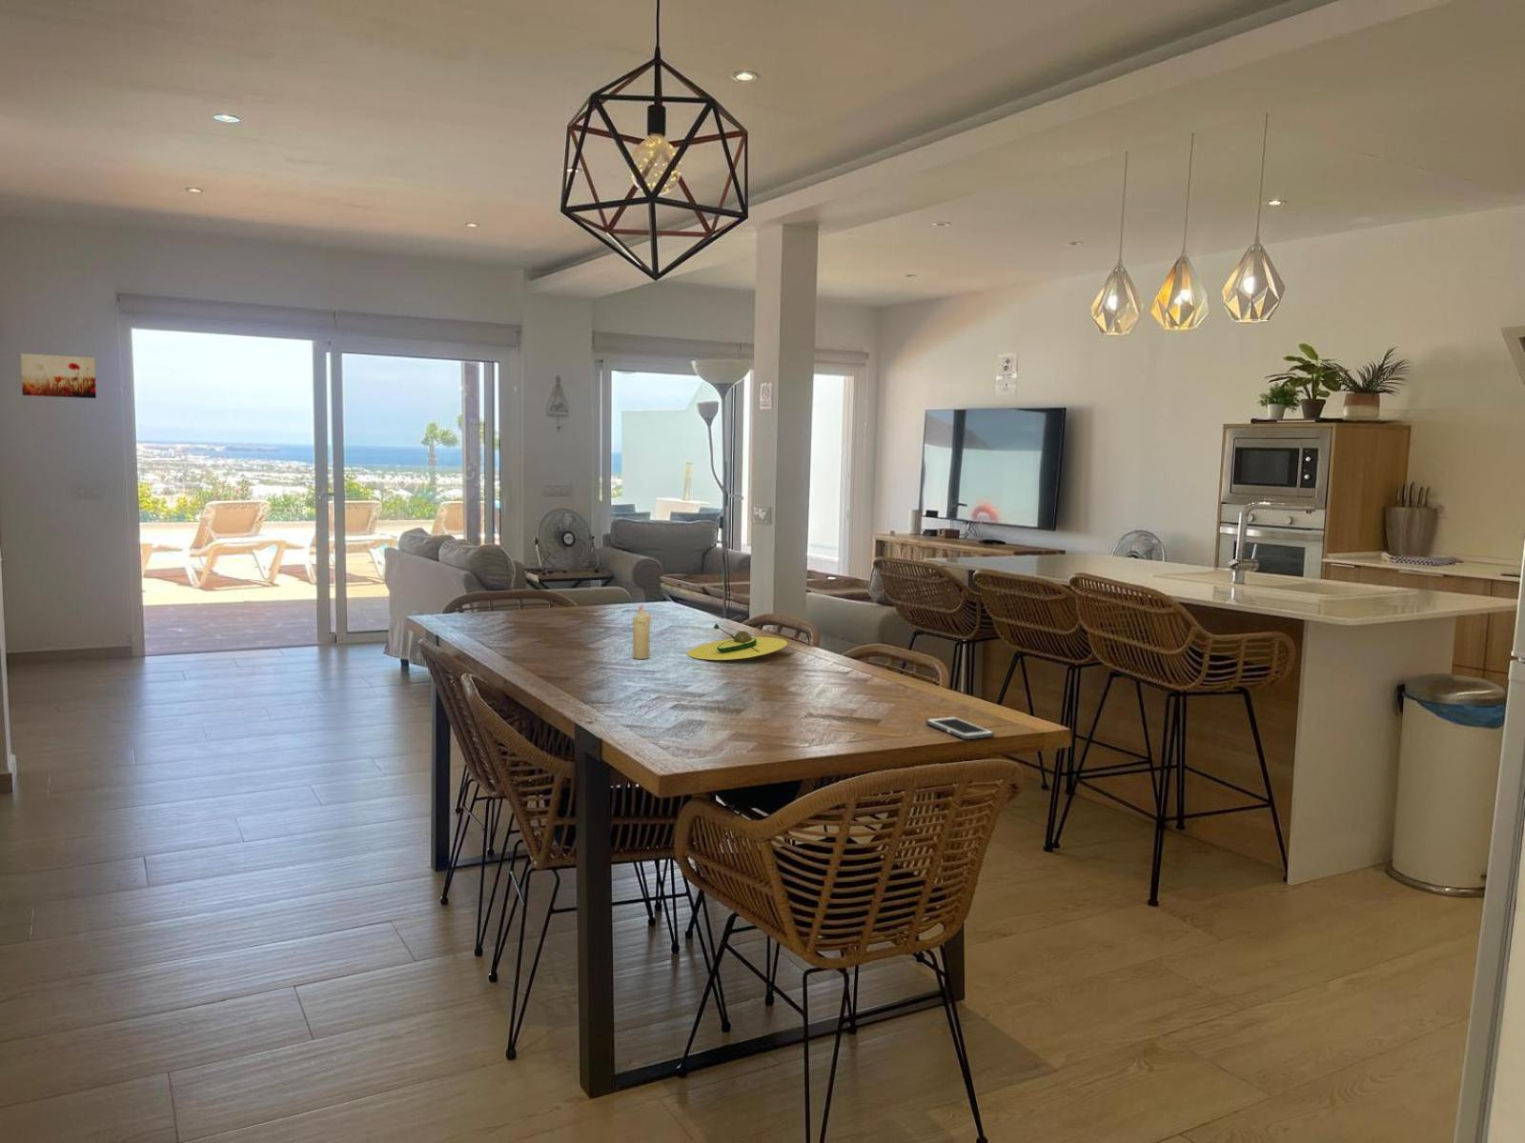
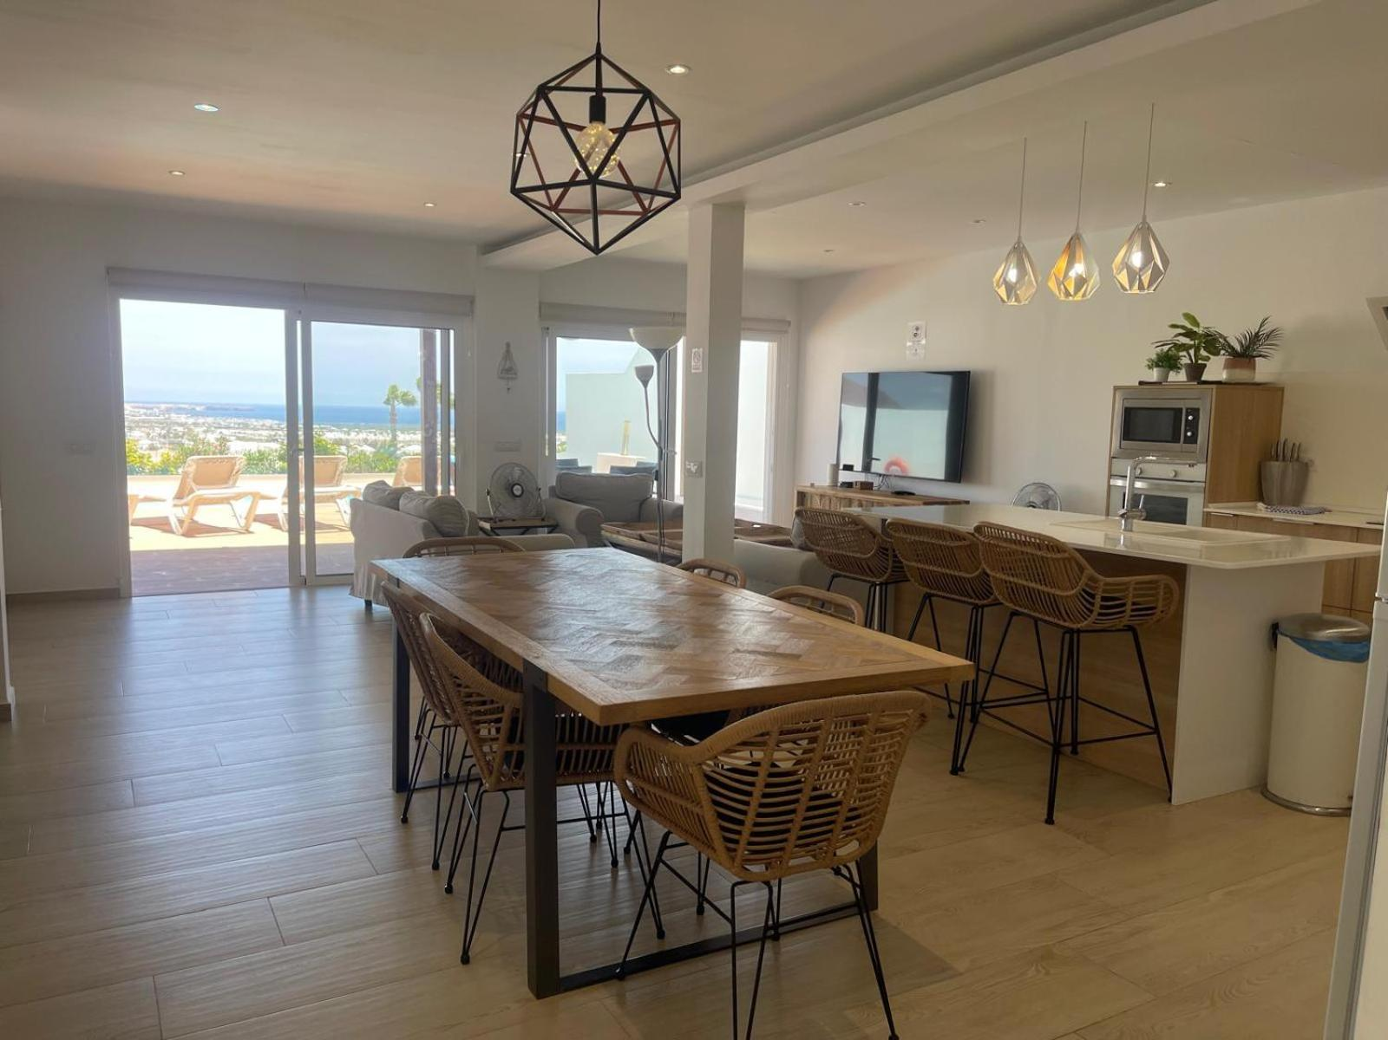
- wall art (59, 376)
- candle (640, 630)
- cell phone (959, 728)
- avocado (737, 641)
